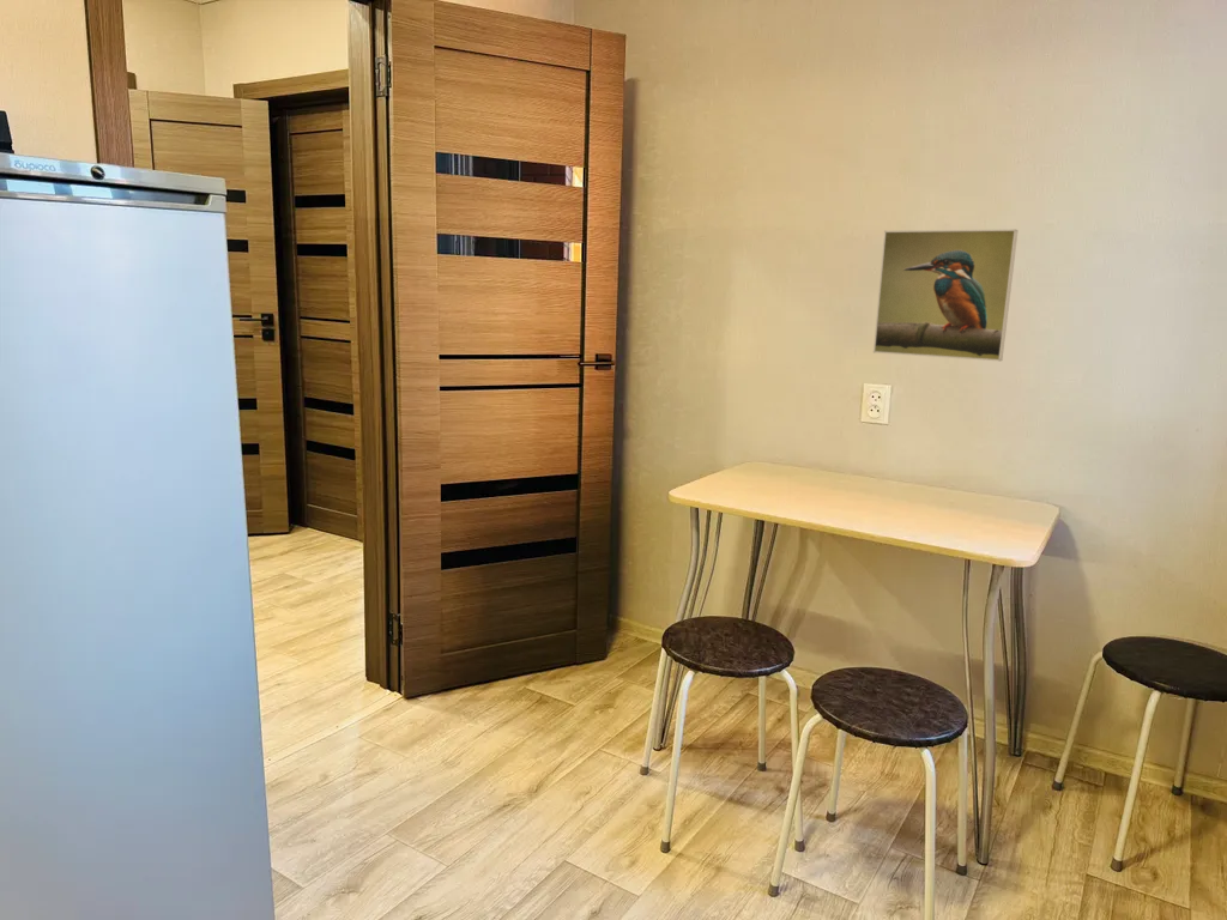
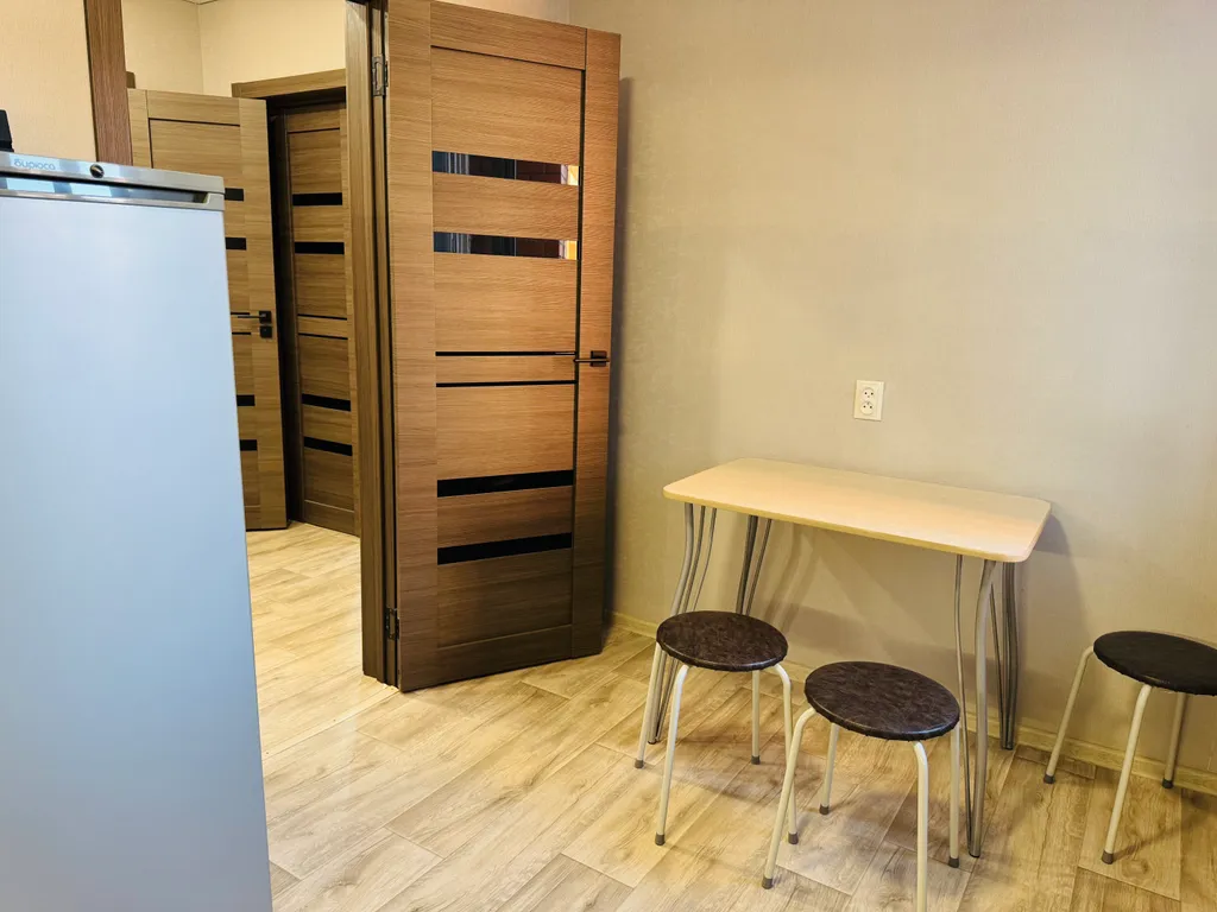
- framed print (942, 293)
